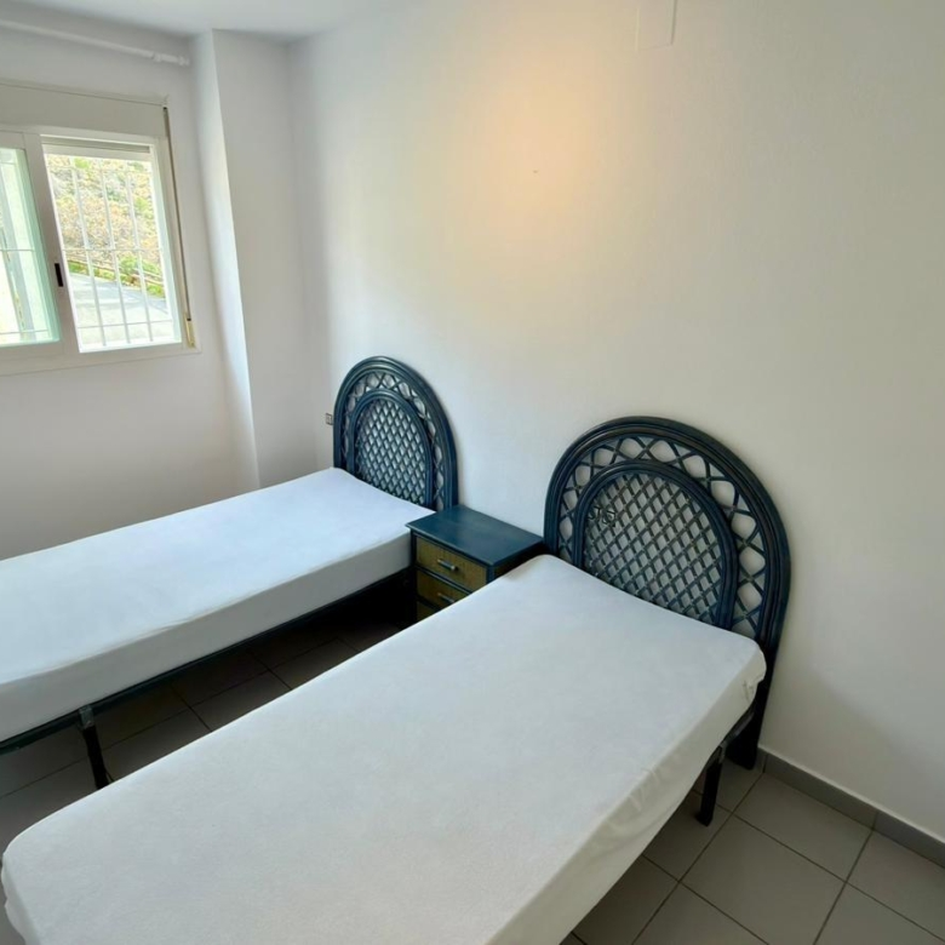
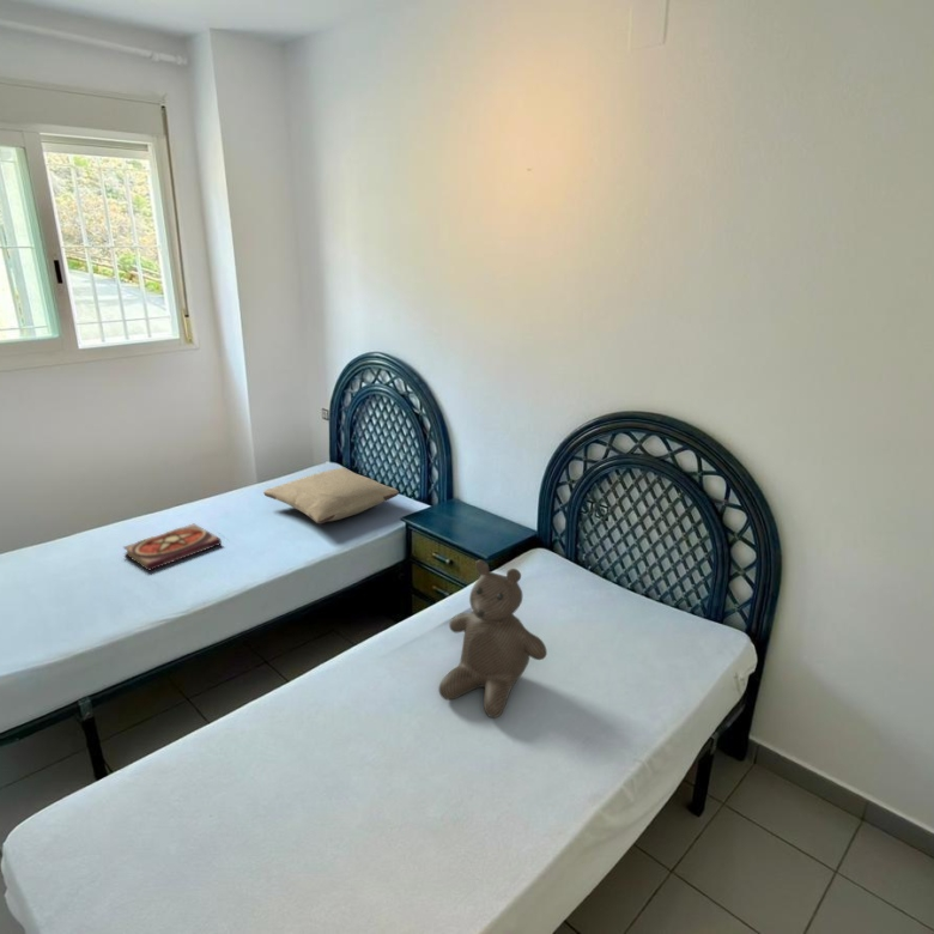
+ book (171, 544)
+ pillow (332, 493)
+ teddy bear (487, 632)
